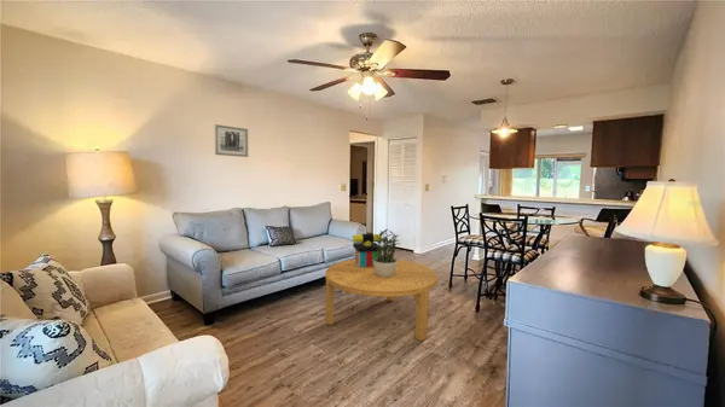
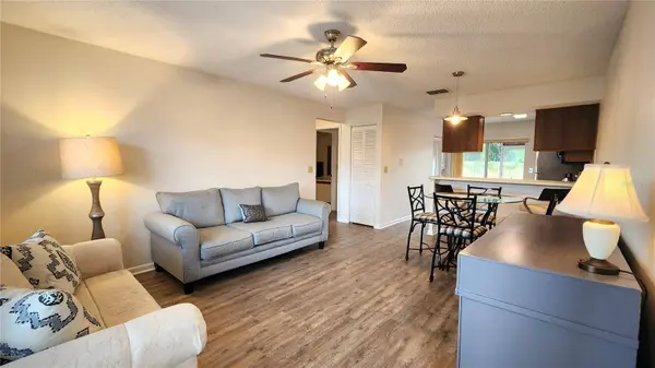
- wall art (232, 141)
- decorative box (367, 249)
- coffee table (379, 295)
- potted plant (385, 251)
